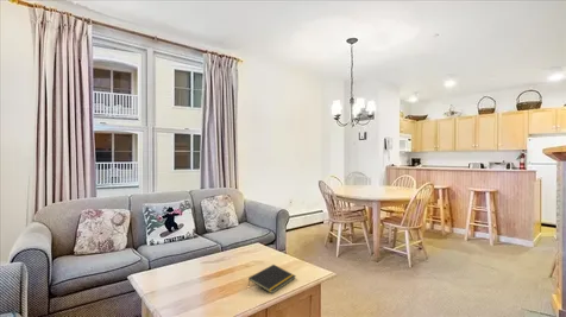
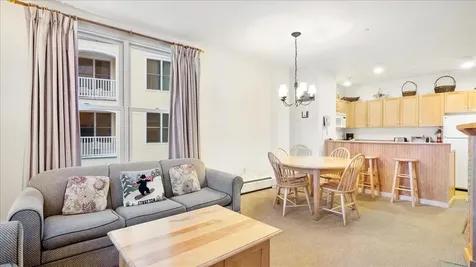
- notepad (272, 277)
